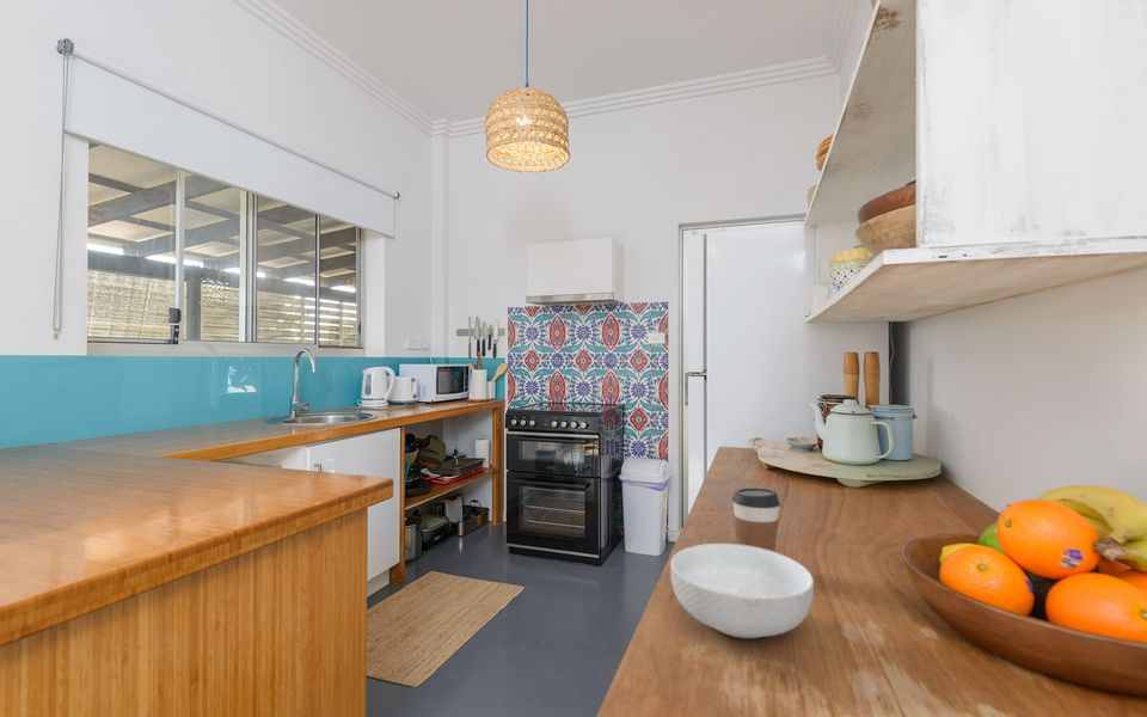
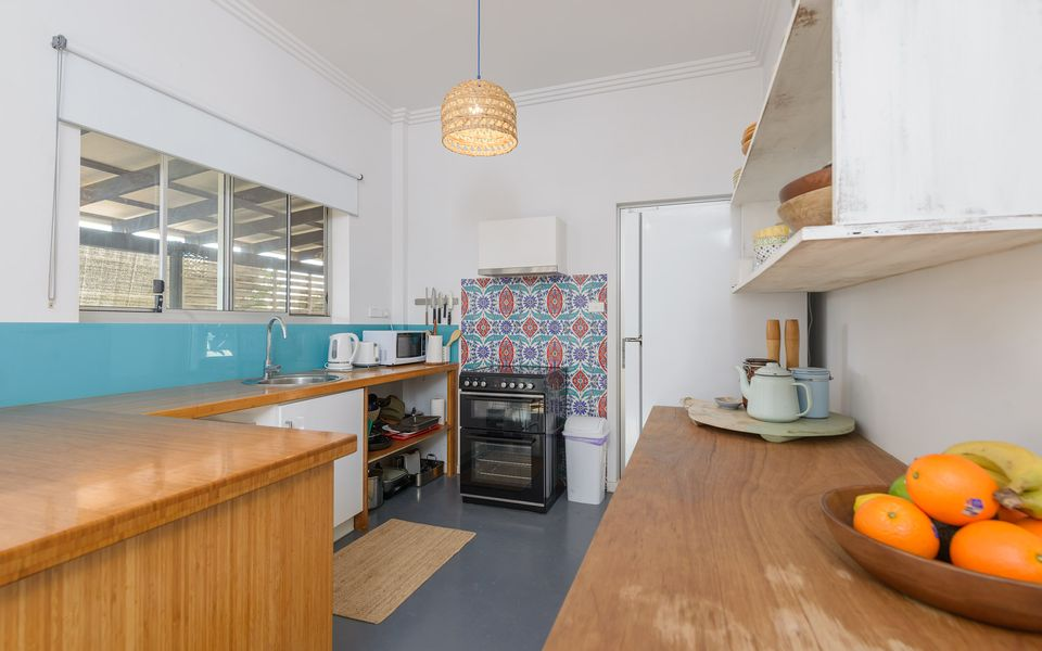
- cereal bowl (738, 594)
- coffee cup (755, 528)
